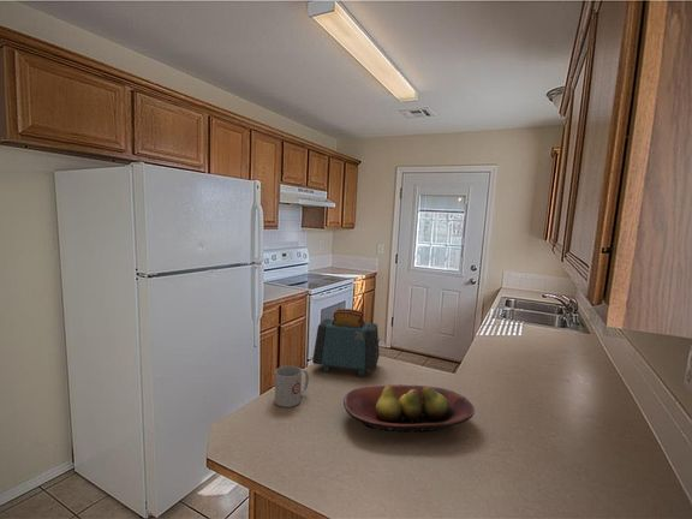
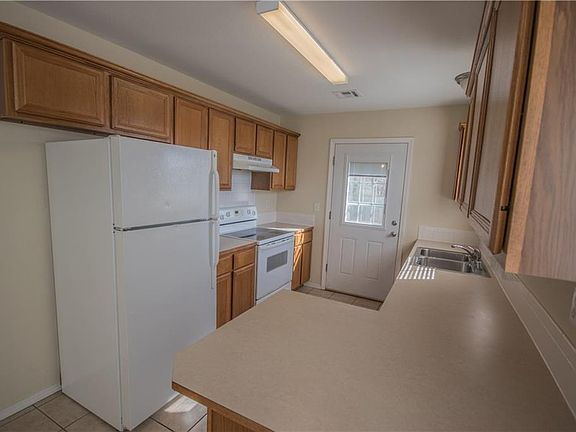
- mug (292, 383)
- toaster (347, 339)
- fruit bowl (407, 404)
